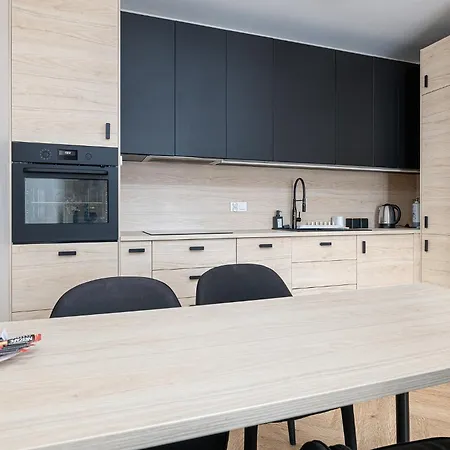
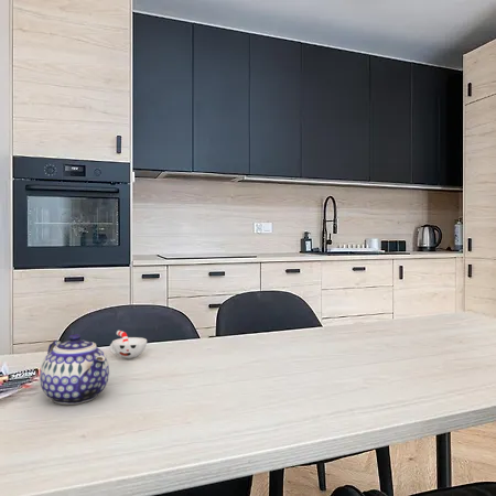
+ cup (128, 345)
+ teapot (75, 366)
